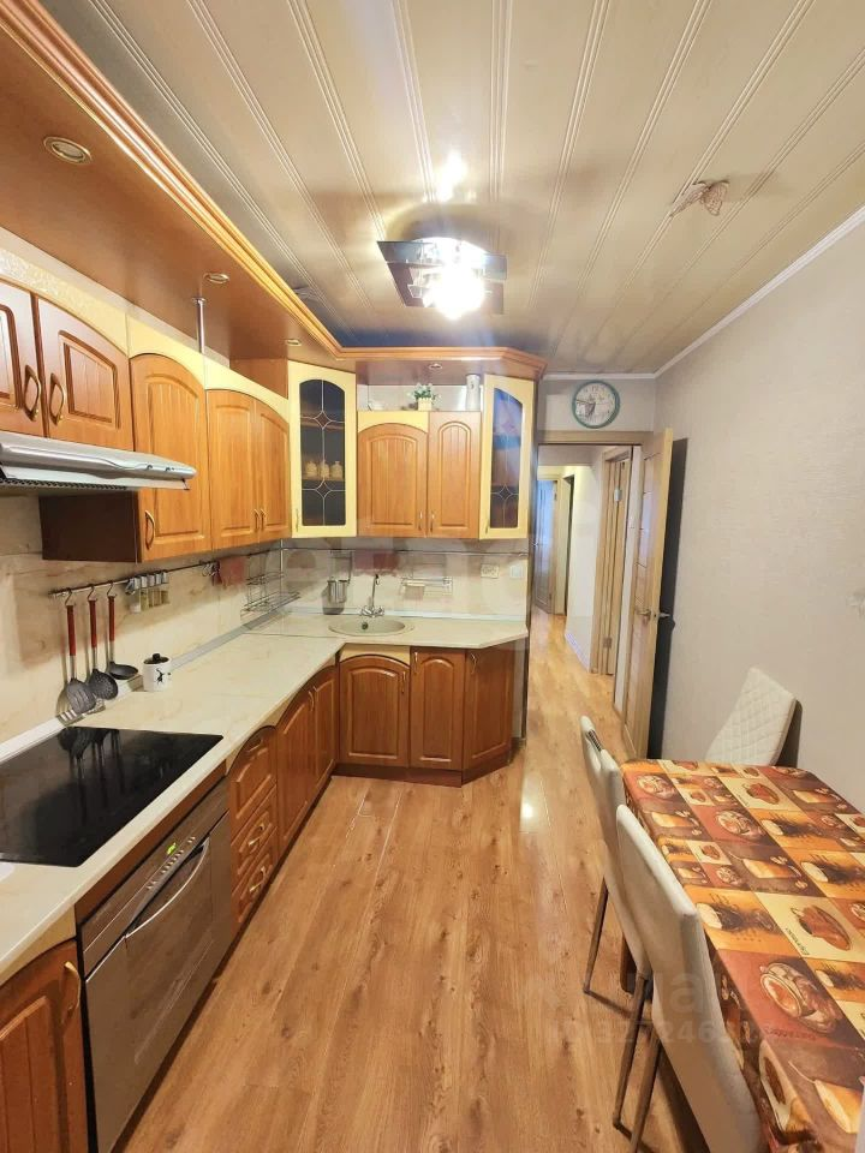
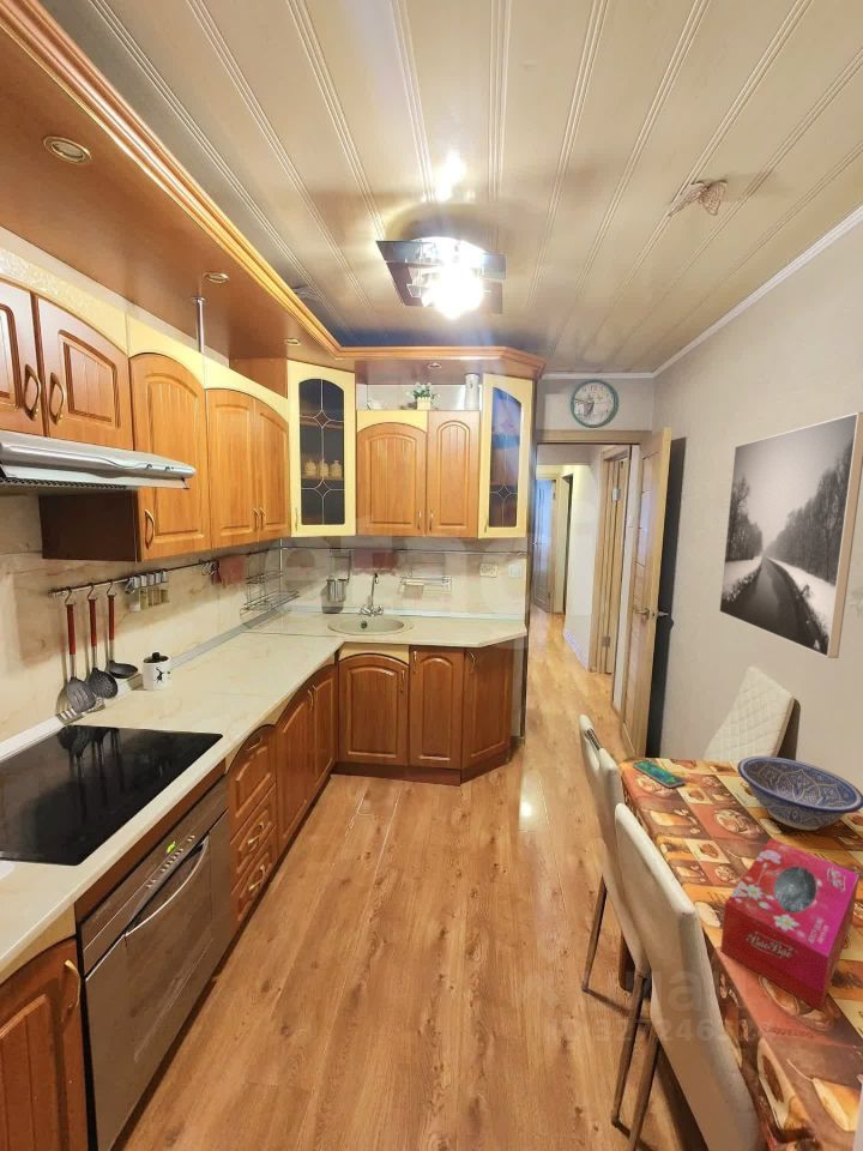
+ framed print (777, 534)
+ decorative bowl (795, 799)
+ tissue box (791, 911)
+ smartphone (657, 772)
